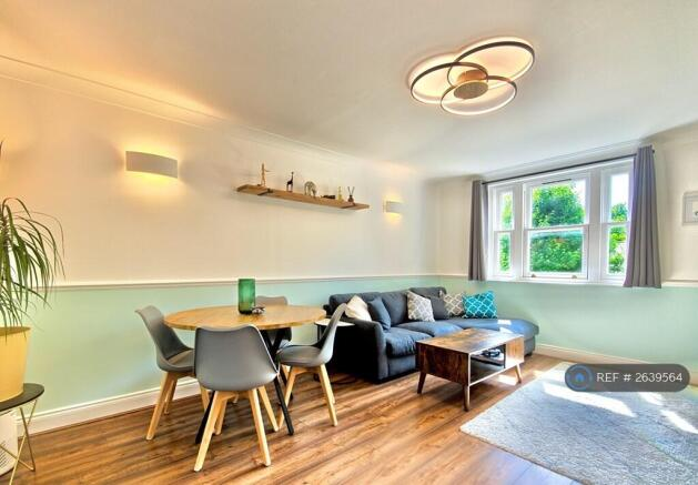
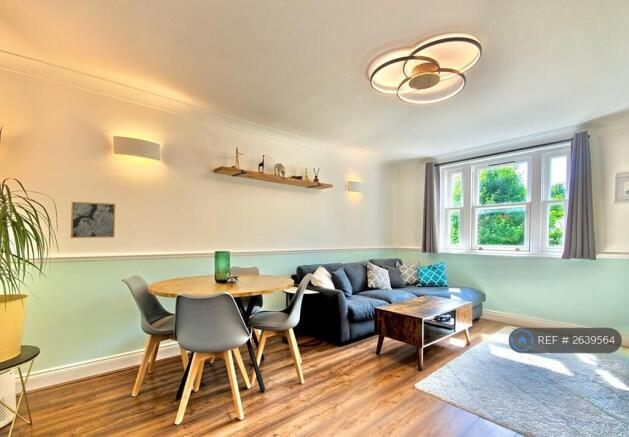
+ wall art (93, 220)
